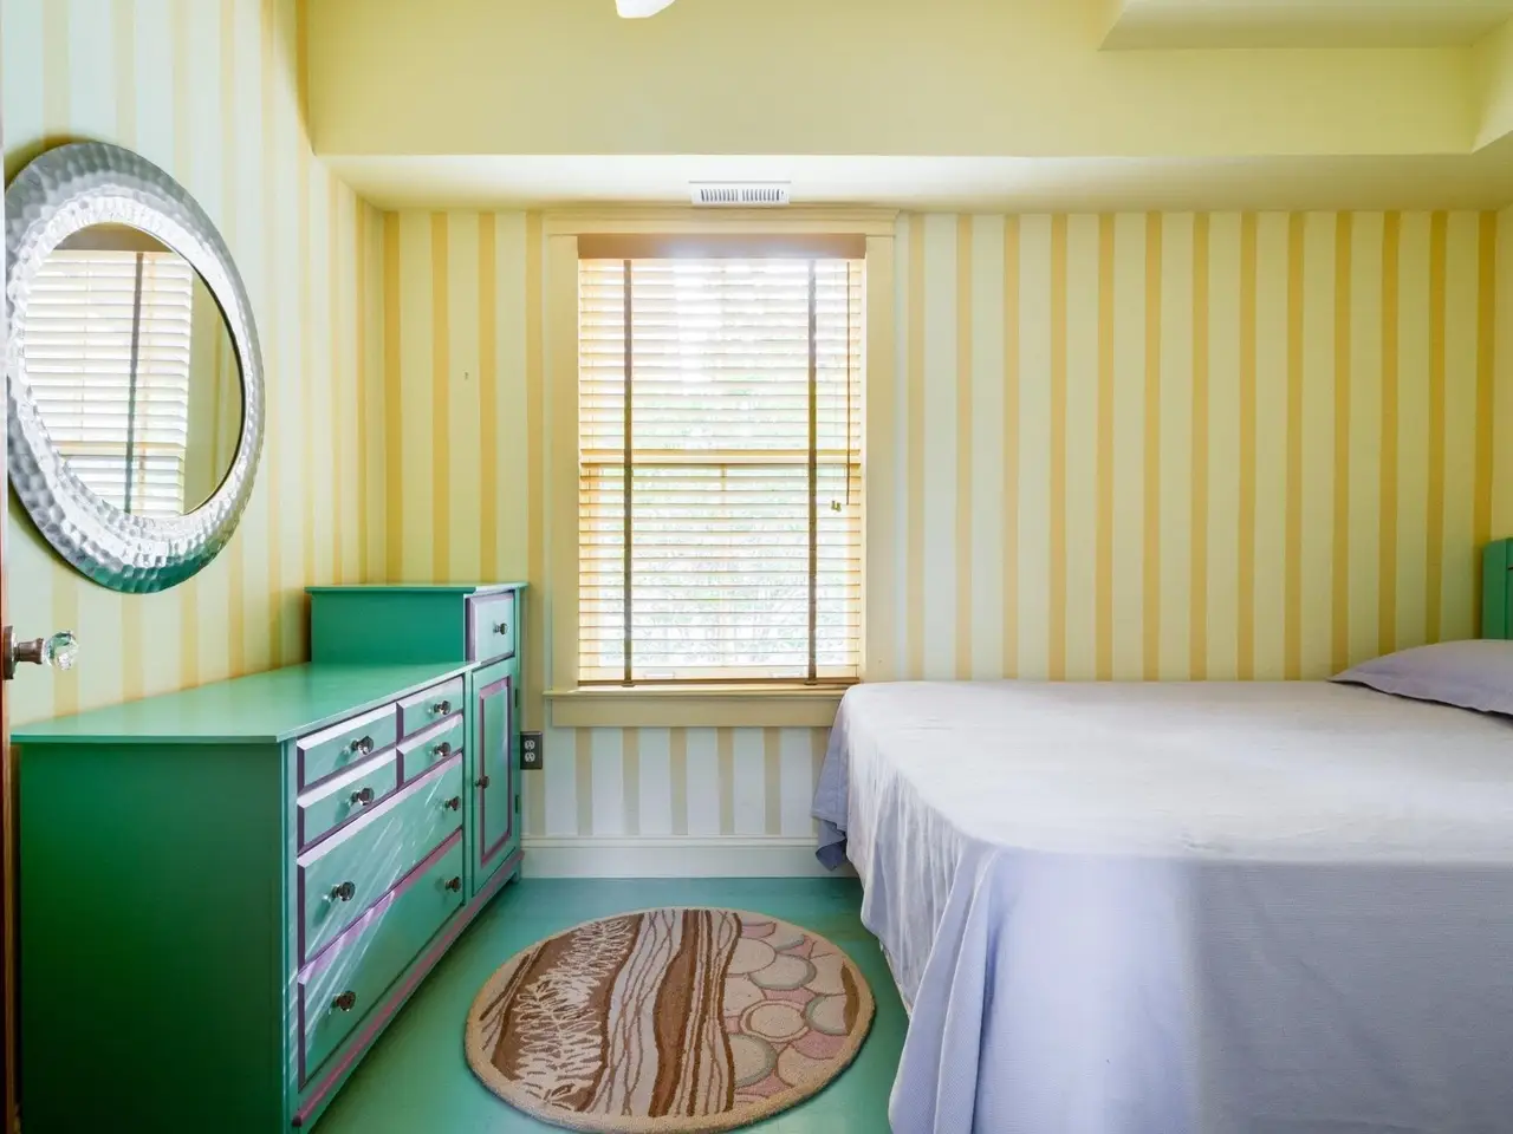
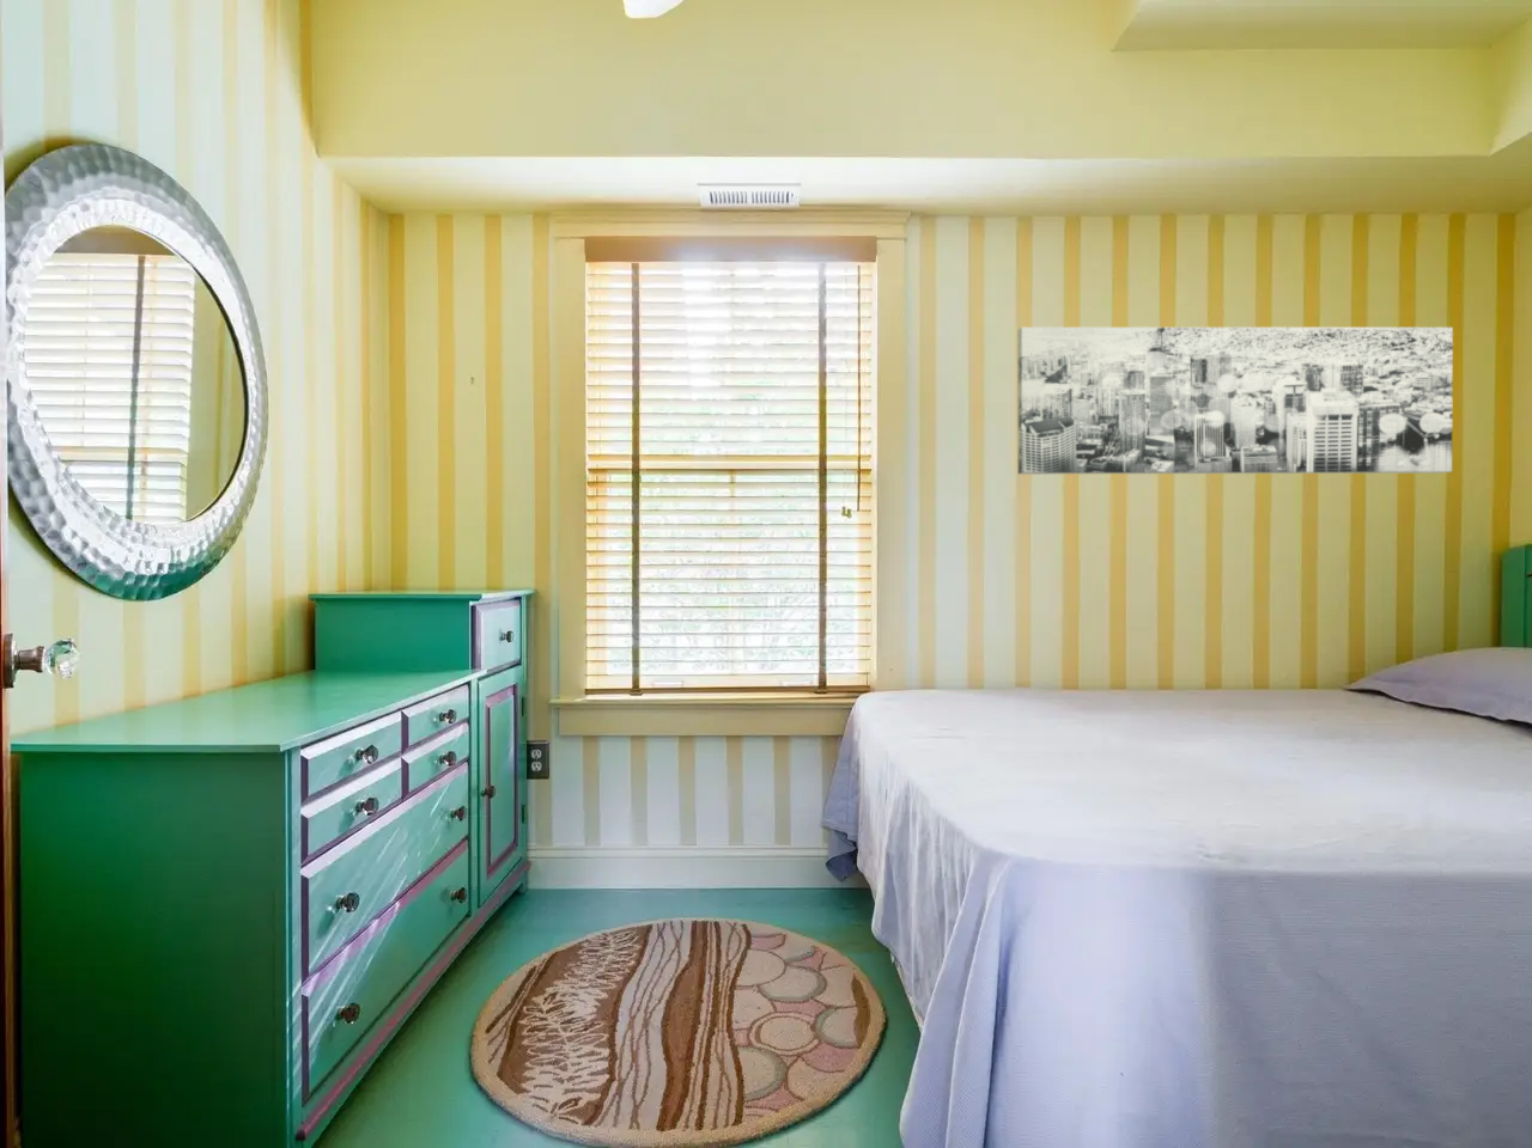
+ wall art (1234, 400)
